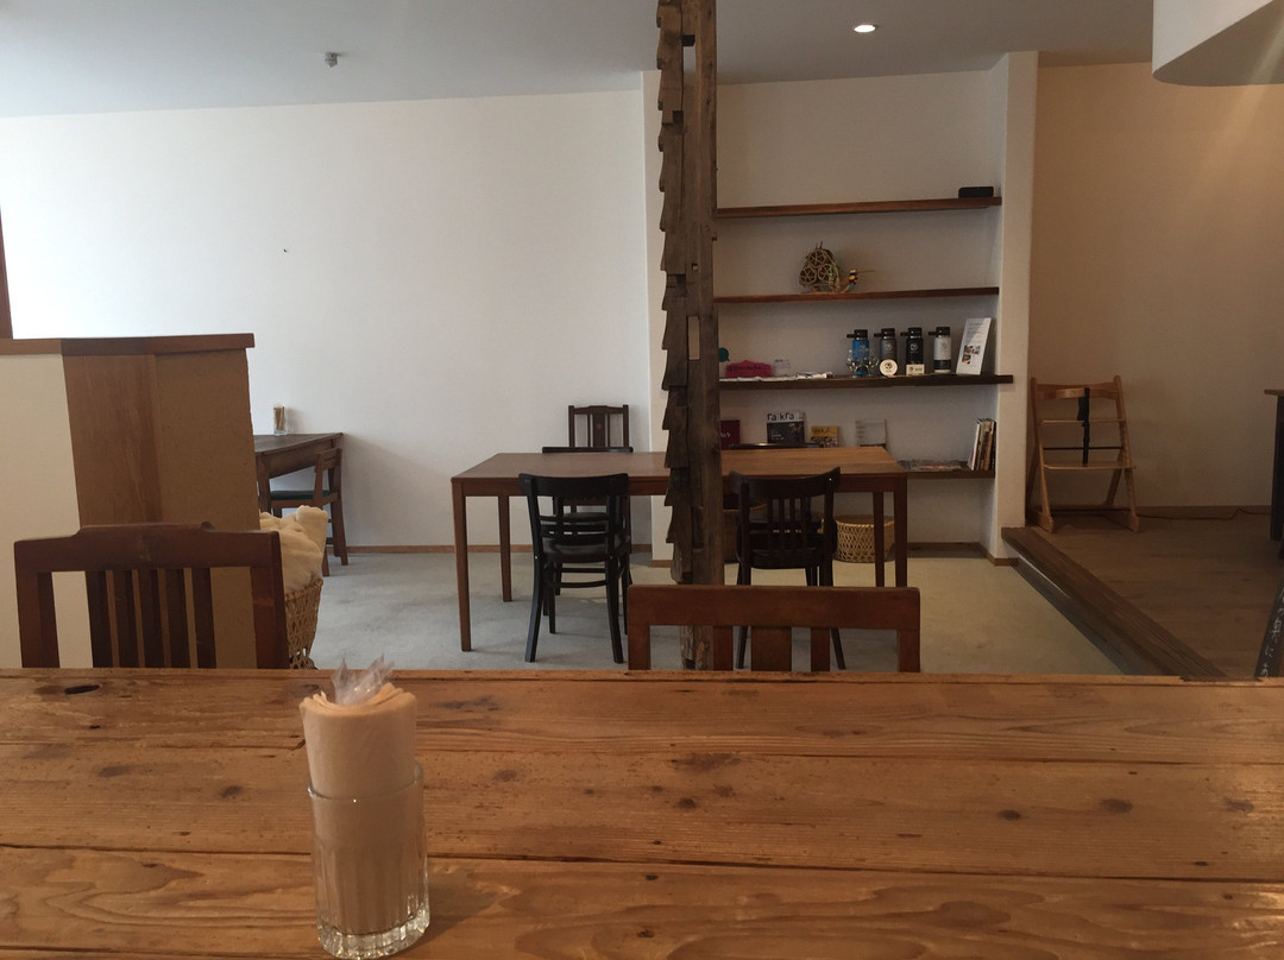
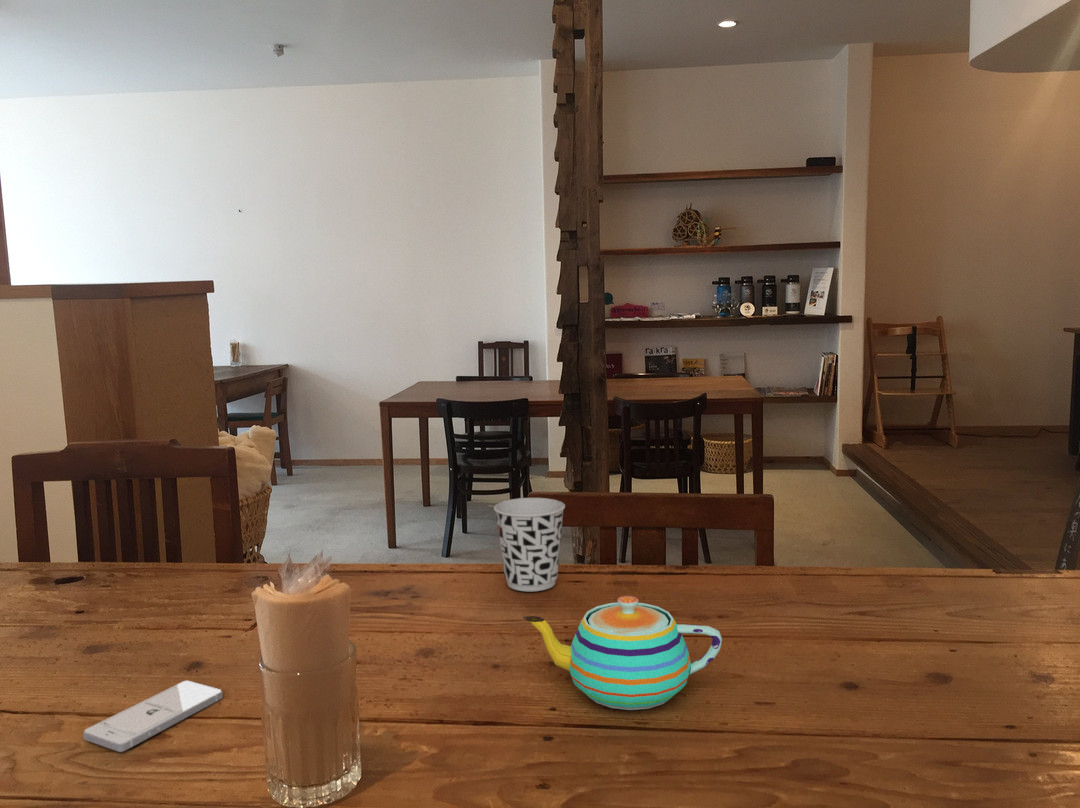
+ cup (530, 544)
+ smartphone (156, 713)
+ teapot (621, 644)
